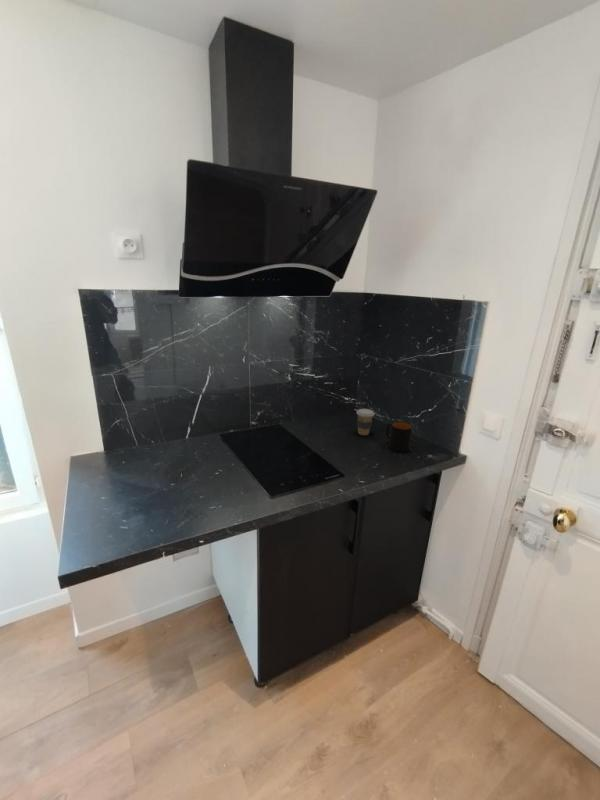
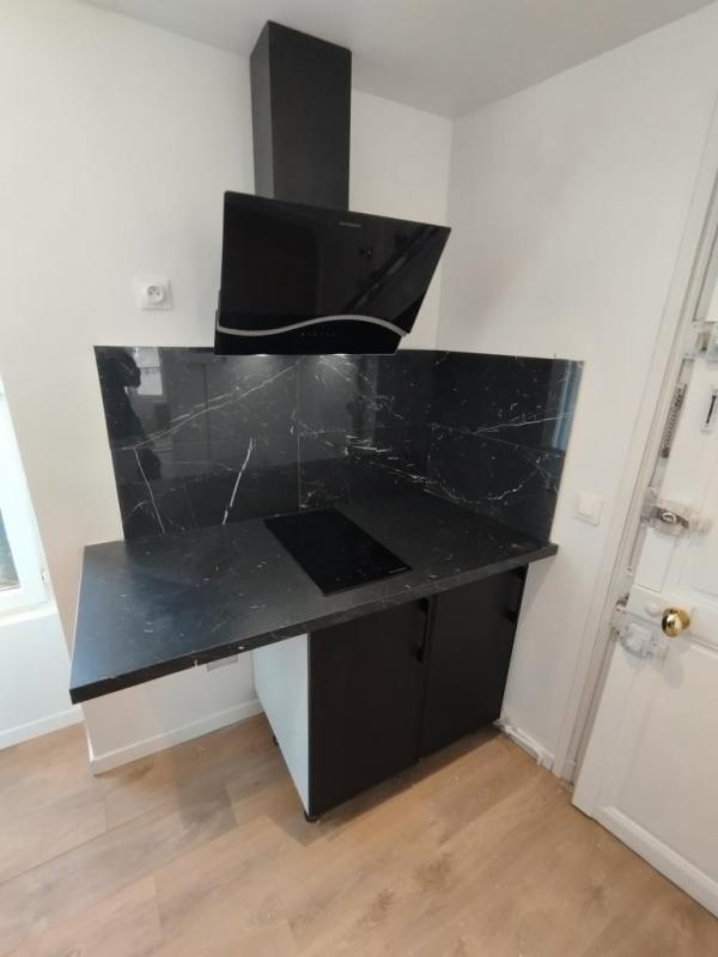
- mug (397, 435)
- coffee cup (364, 422)
